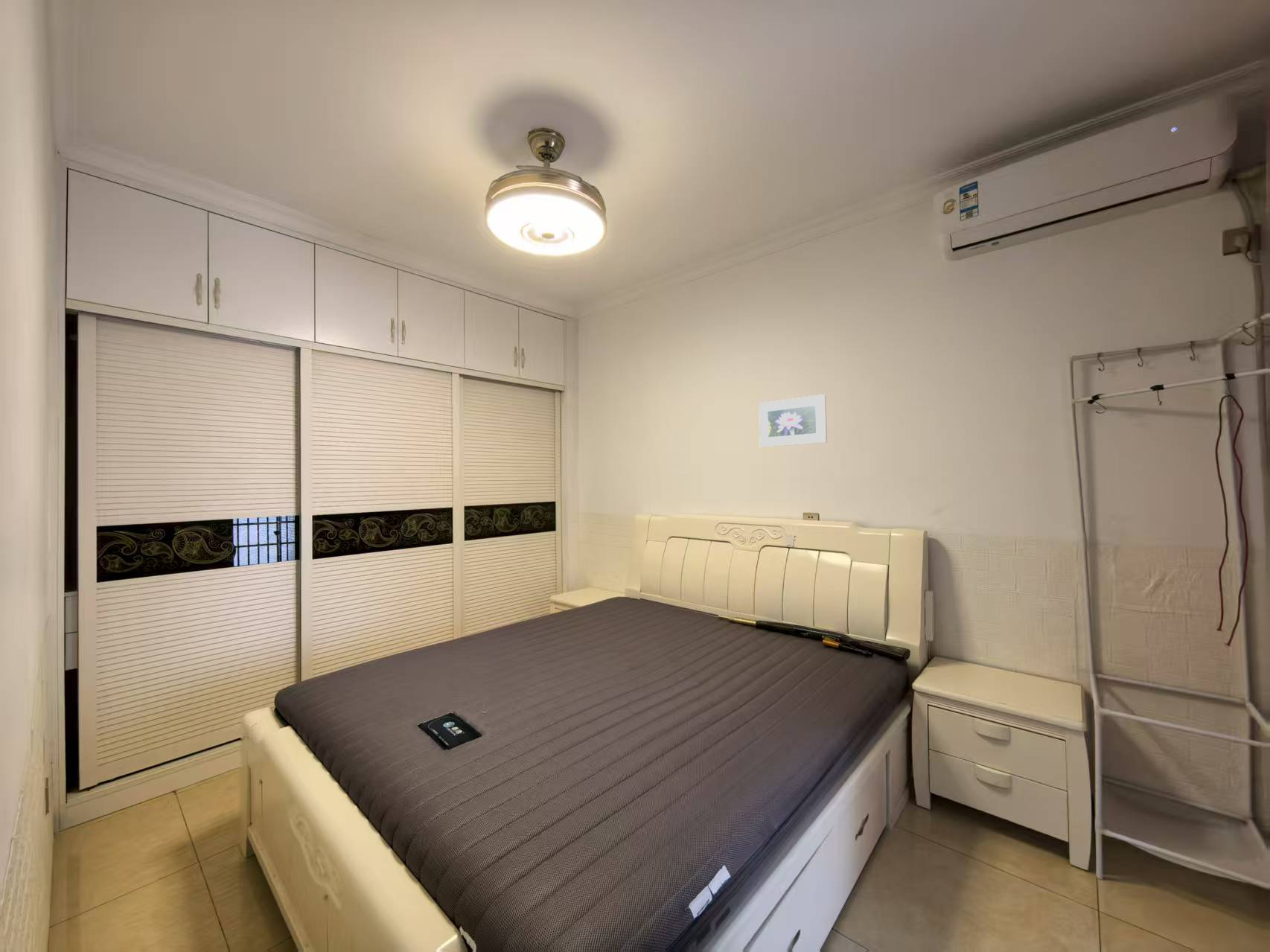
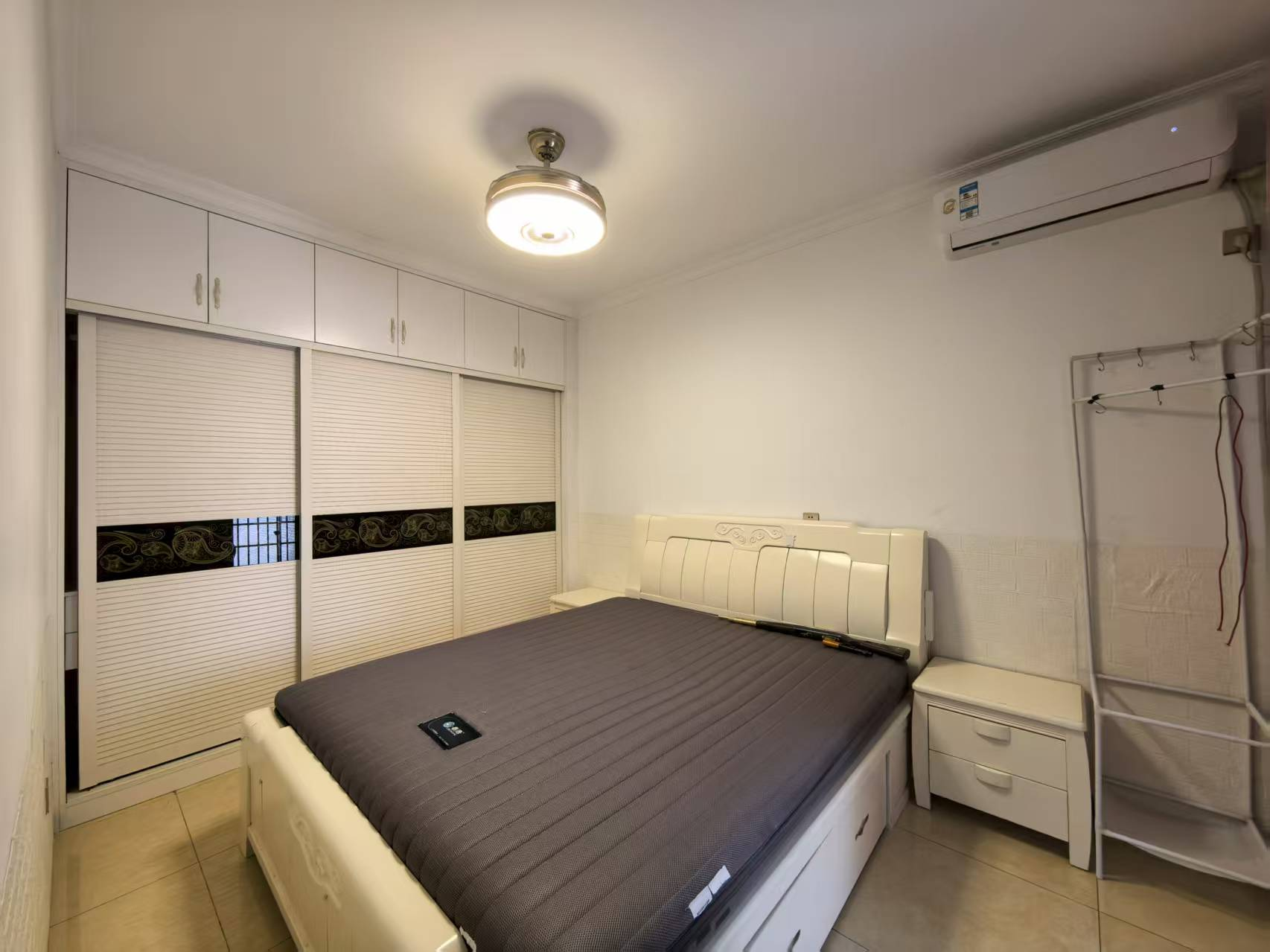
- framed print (791, 421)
